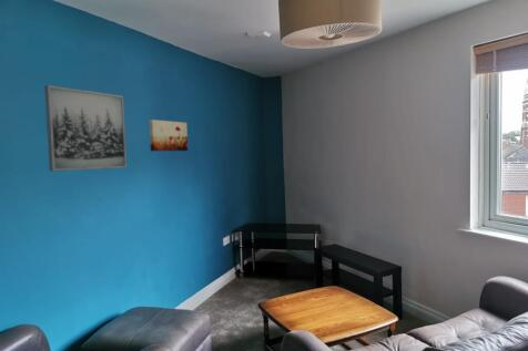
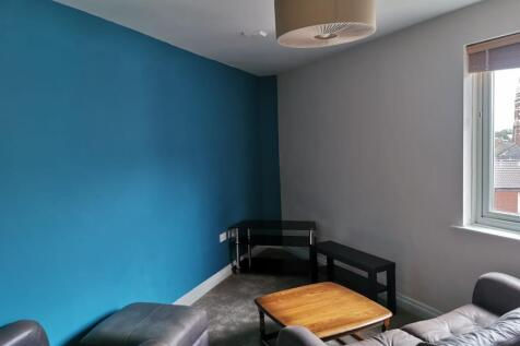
- wall art (89, 130)
- wall art (169, 135)
